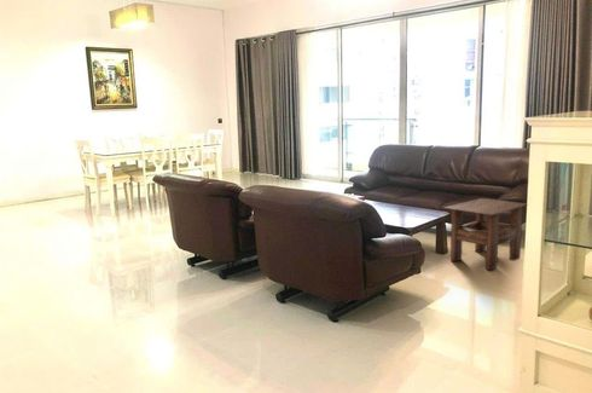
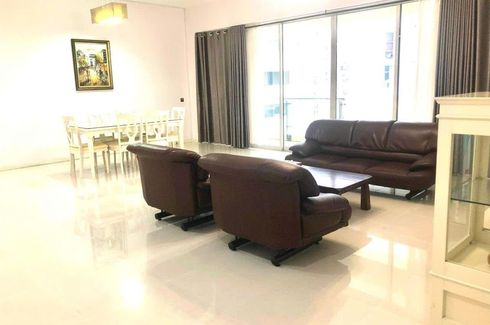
- side table (486, 232)
